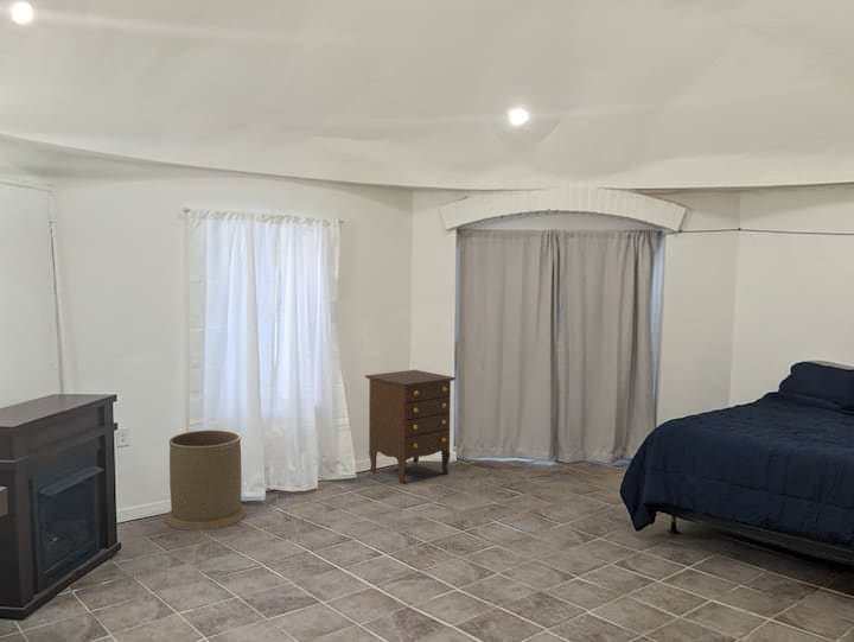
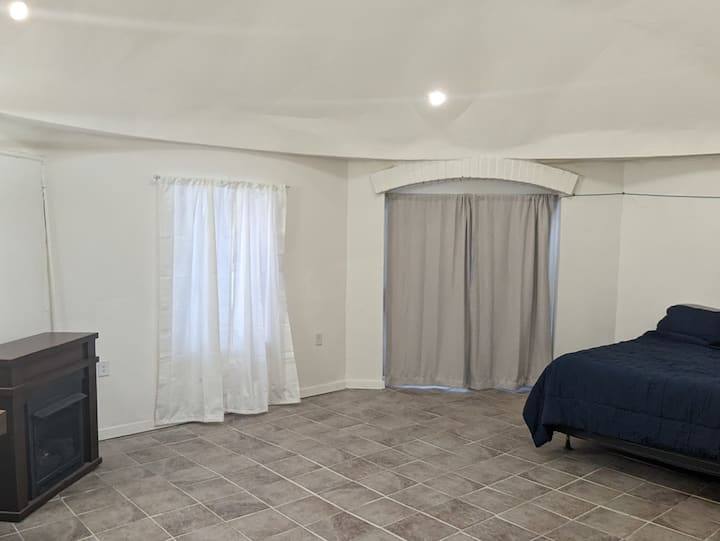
- dresser (409, 425)
- trash can (205, 477)
